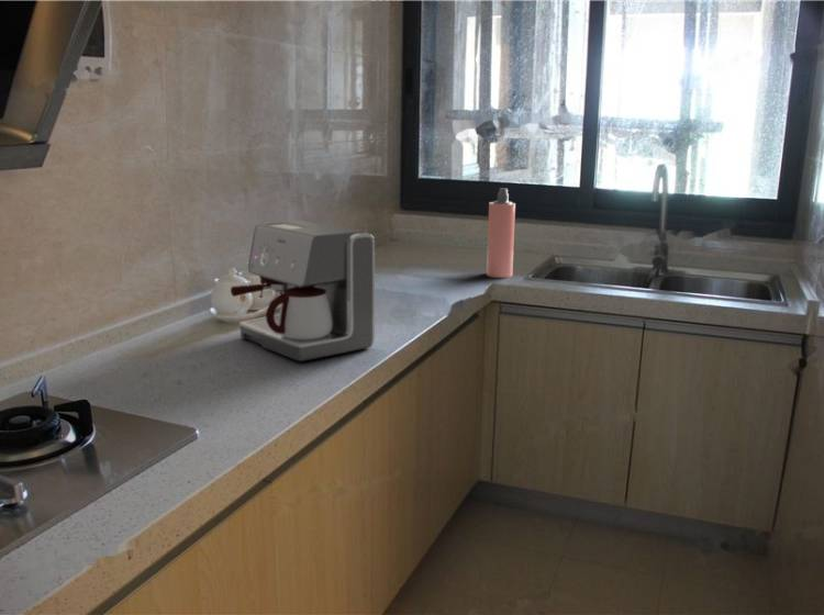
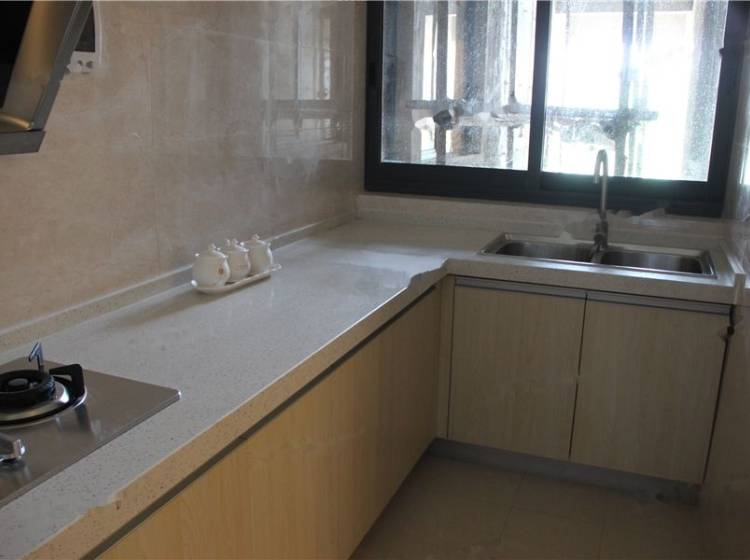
- spray bottle (501, 232)
- coffee maker (305, 286)
